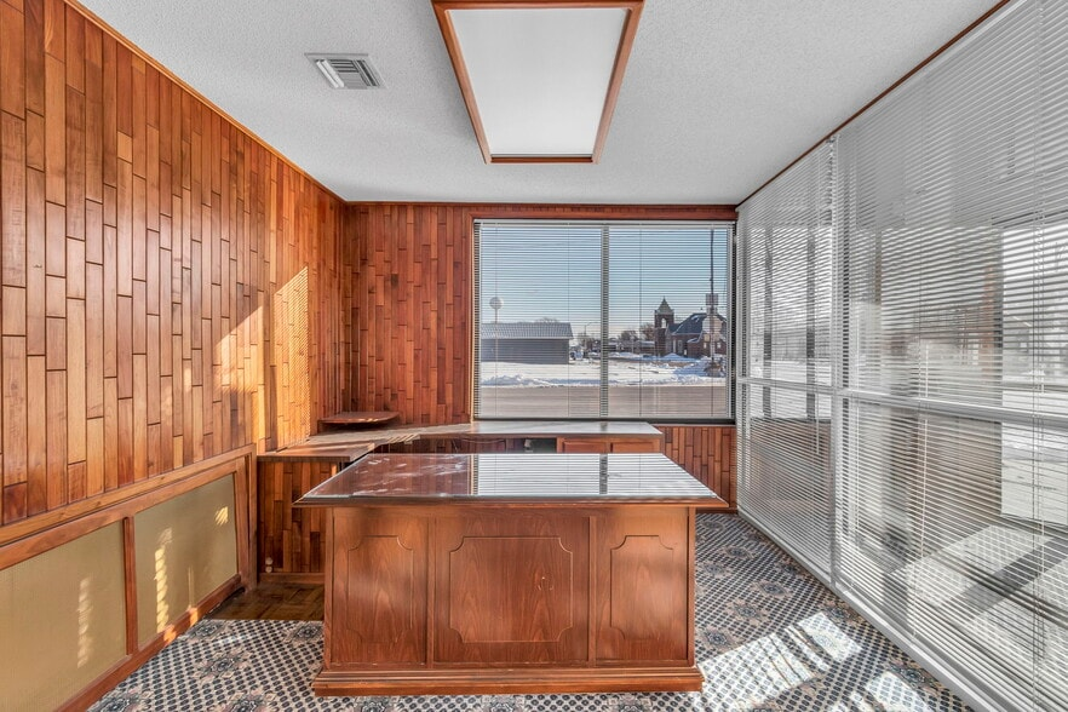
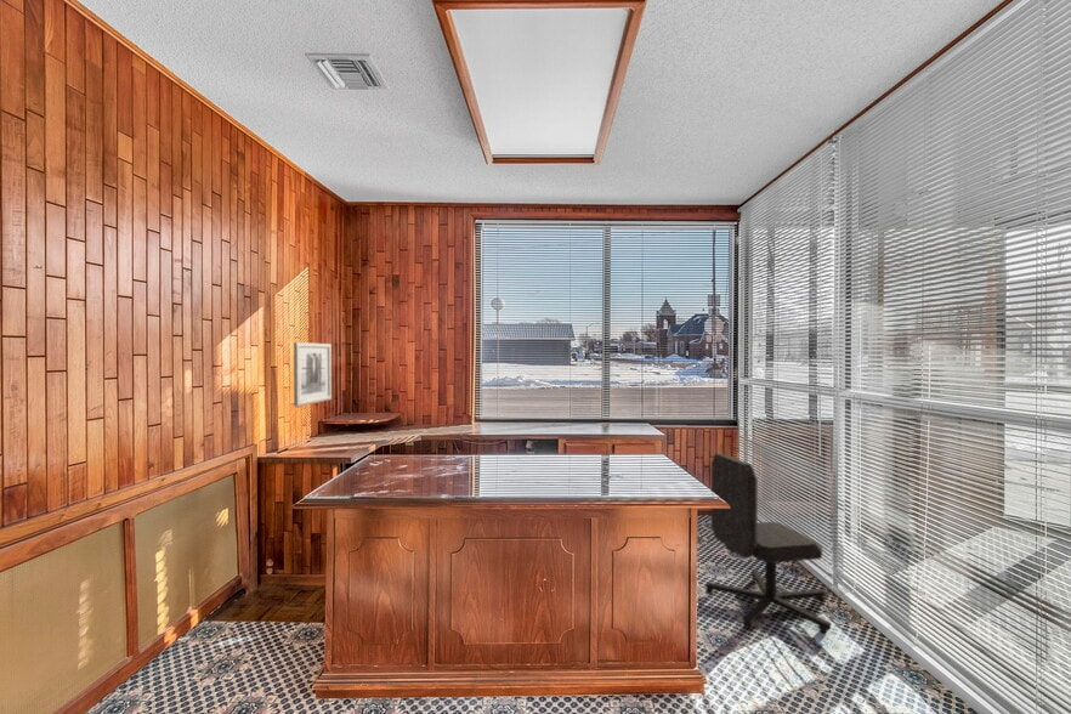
+ chair (775, 531)
+ wall art (313, 373)
